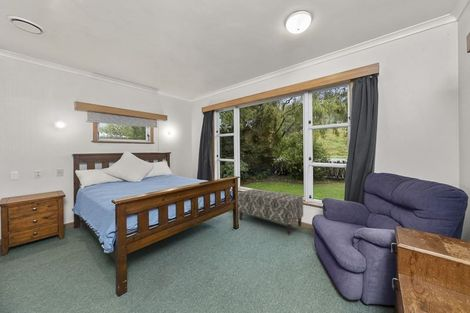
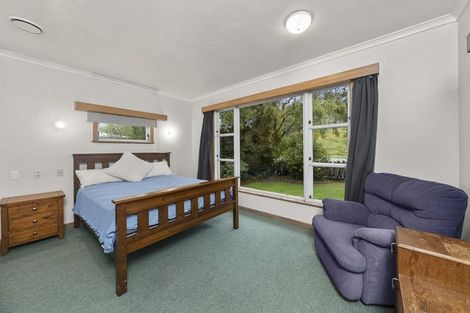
- bench (268, 208)
